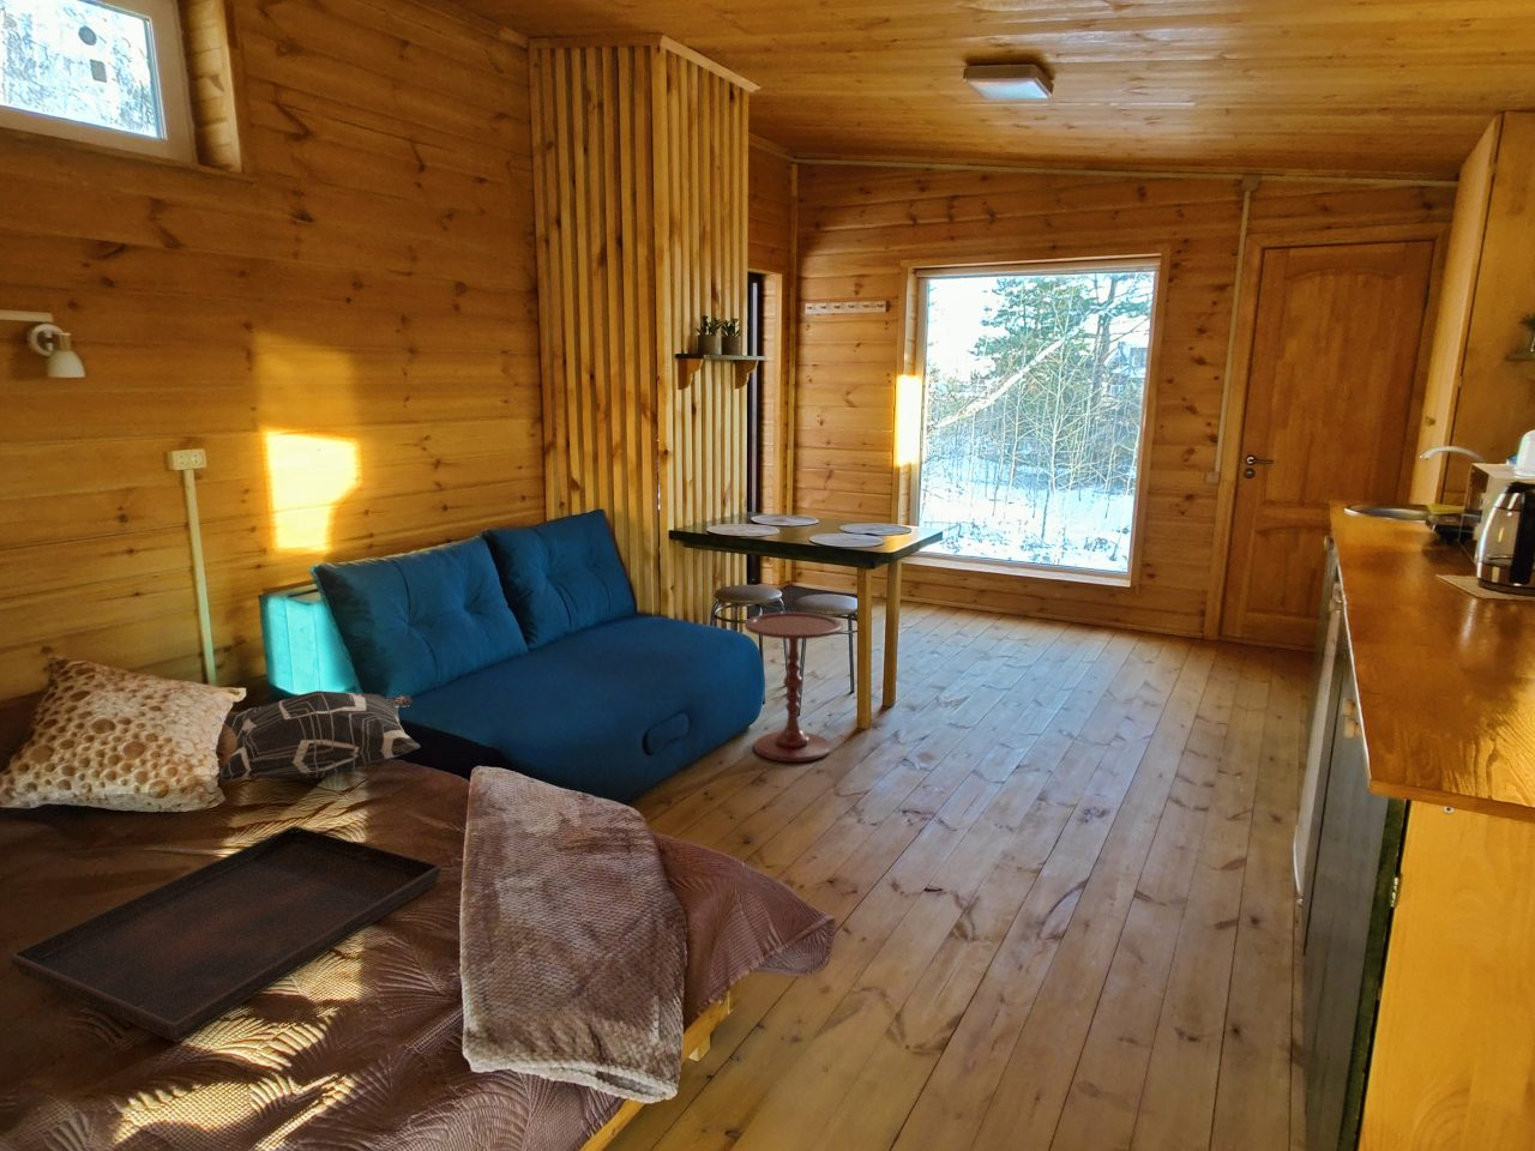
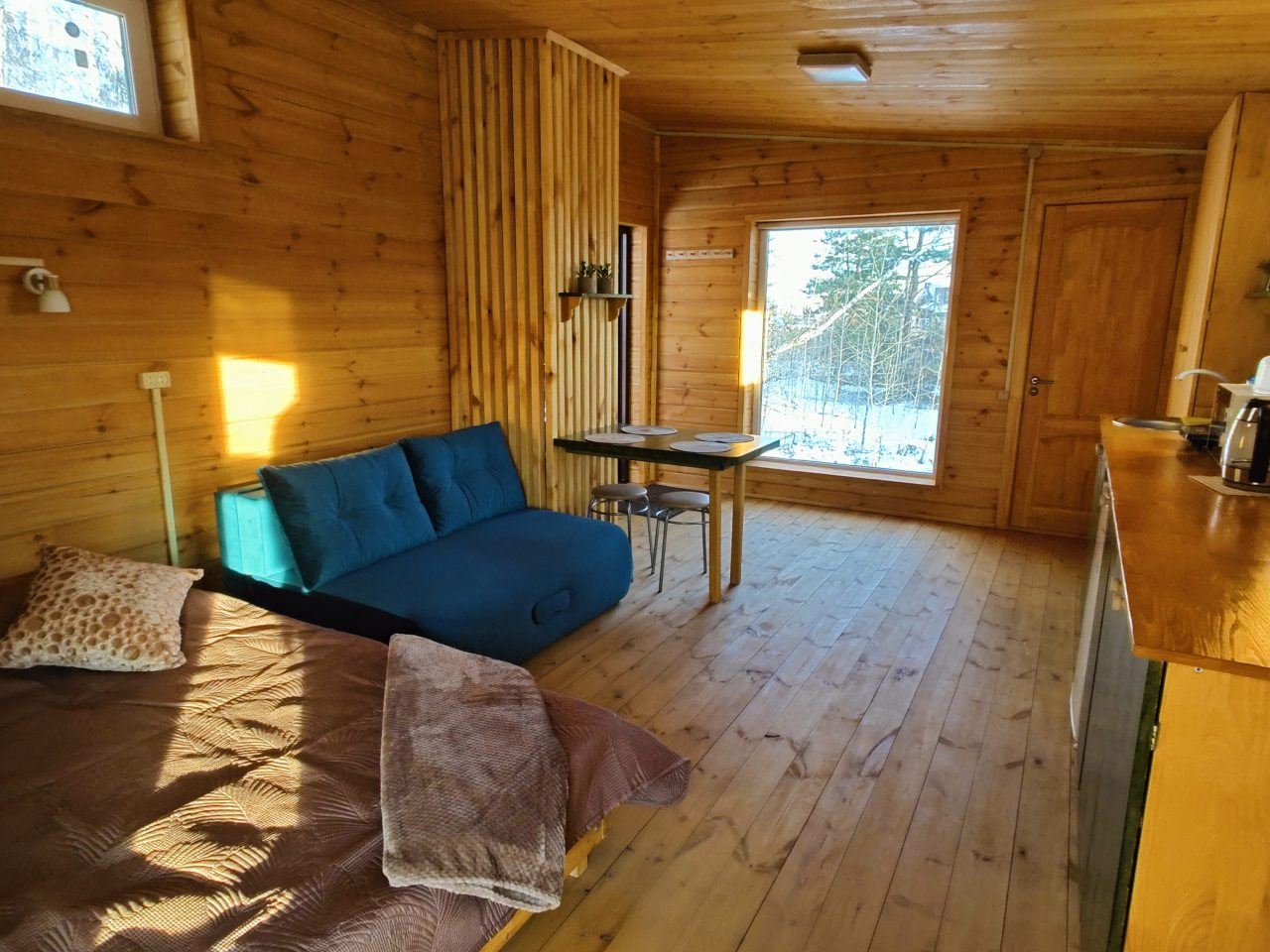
- serving tray (245, 915)
- decorative pillow (324, 730)
- side table (793, 686)
